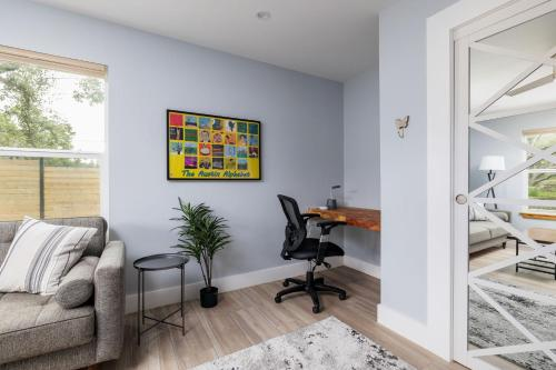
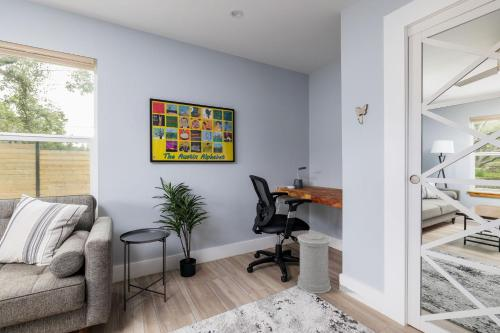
+ trash can (313, 260)
